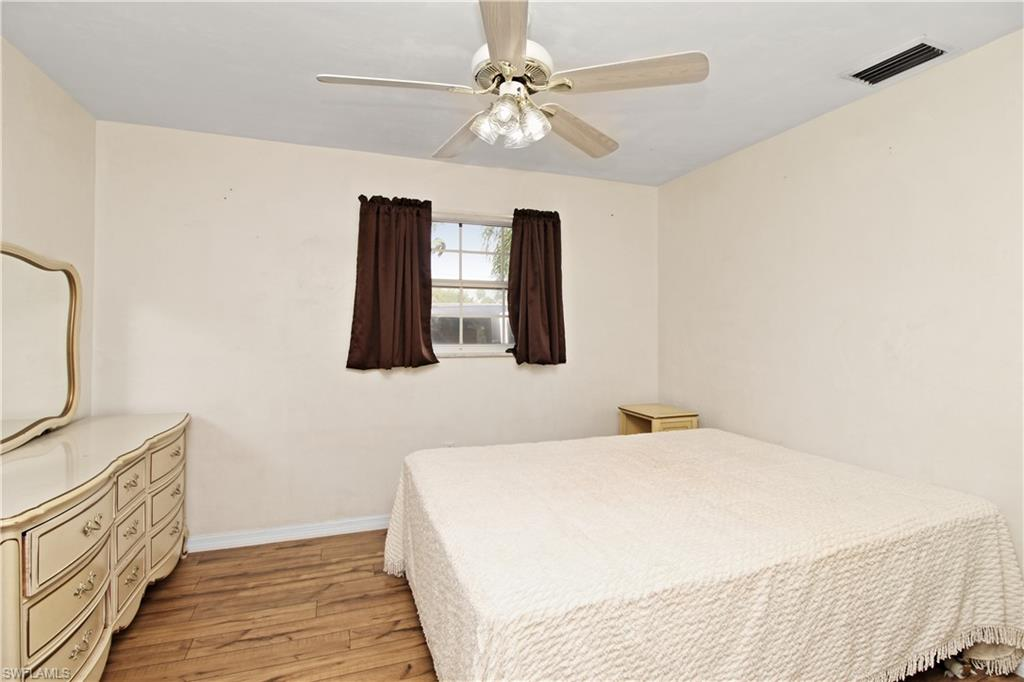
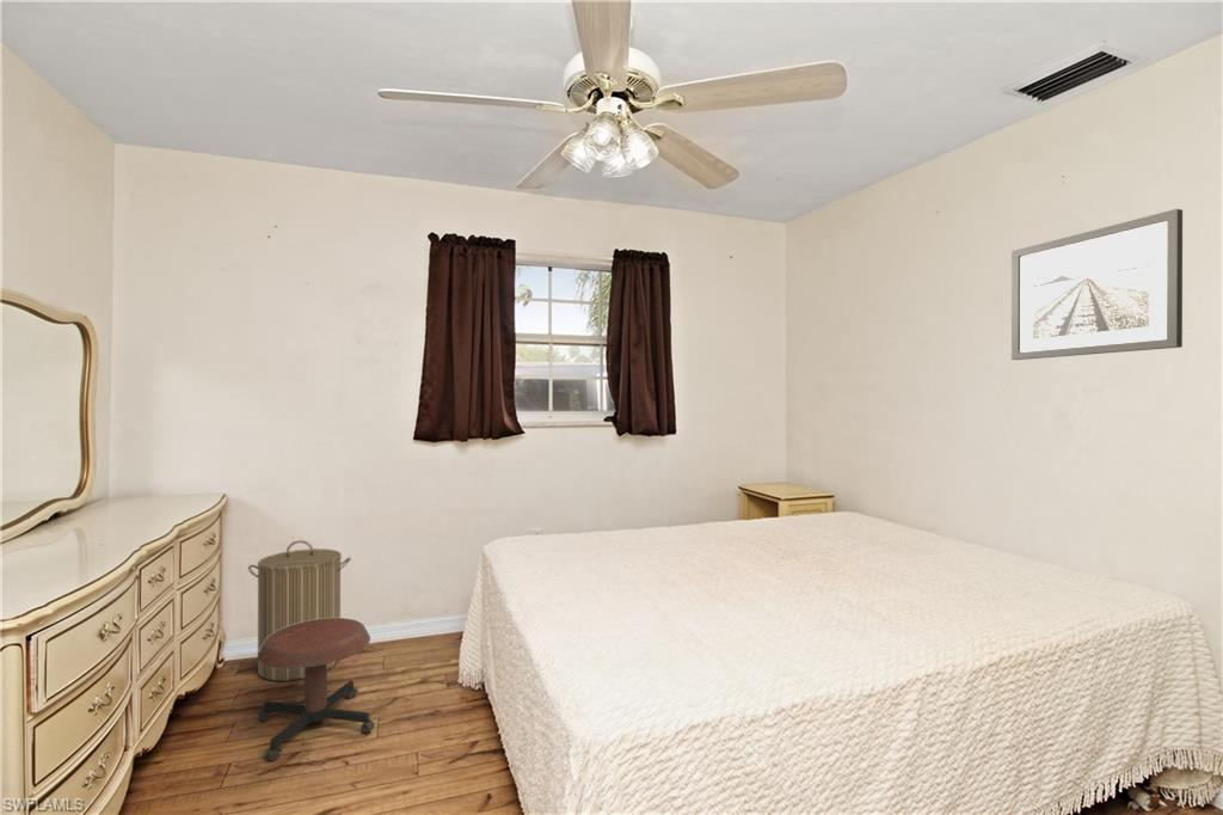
+ stool (315, 679)
+ laundry hamper (300, 602)
+ wall art (1087, 293)
